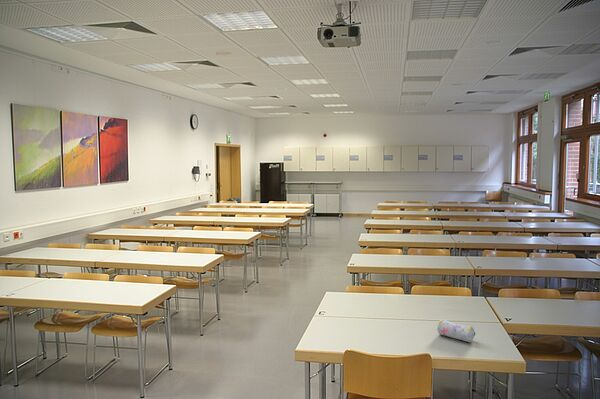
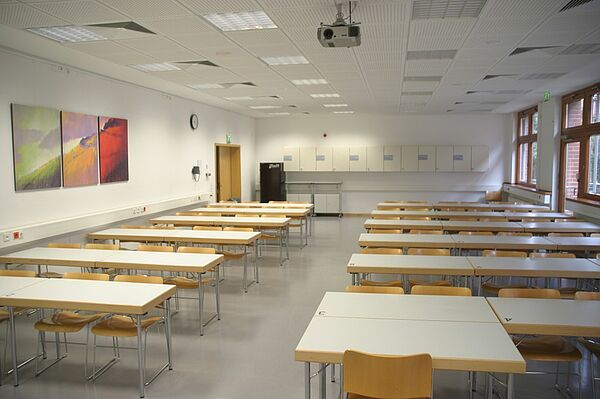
- pencil case (455, 330)
